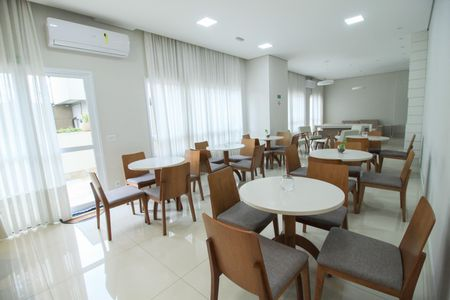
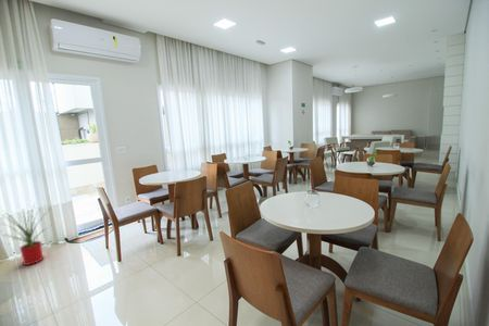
+ house plant (28, 234)
